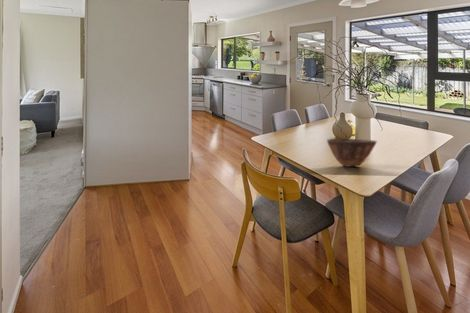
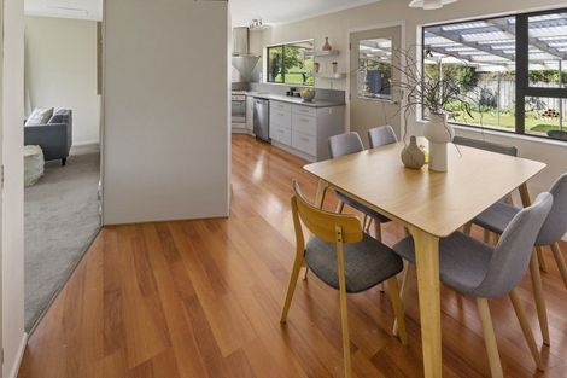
- bowl (350, 152)
